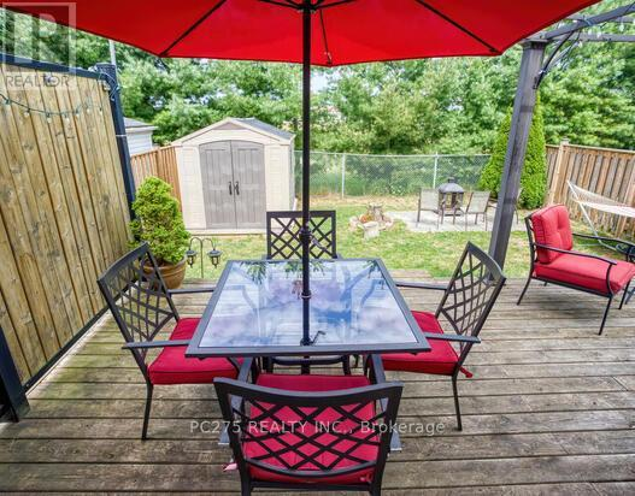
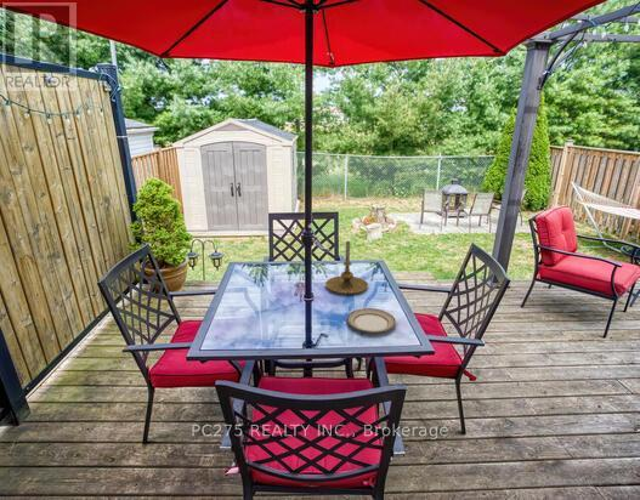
+ plate (370, 320)
+ candle holder (347, 263)
